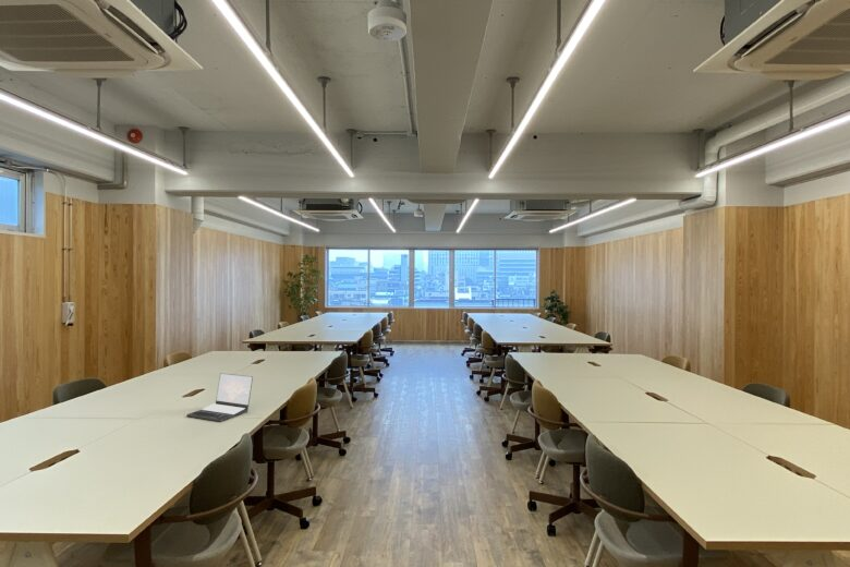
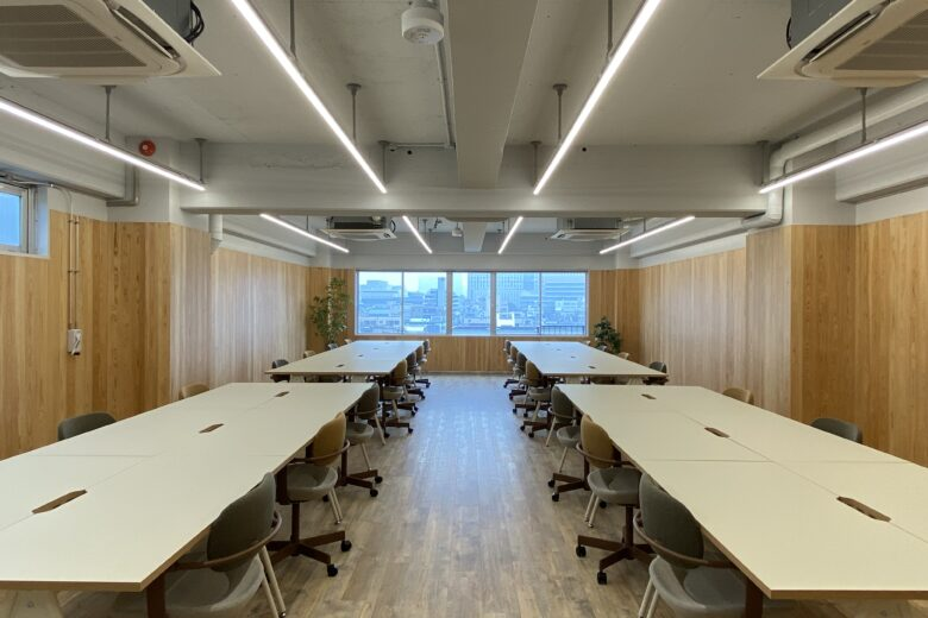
- laptop (220, 396)
